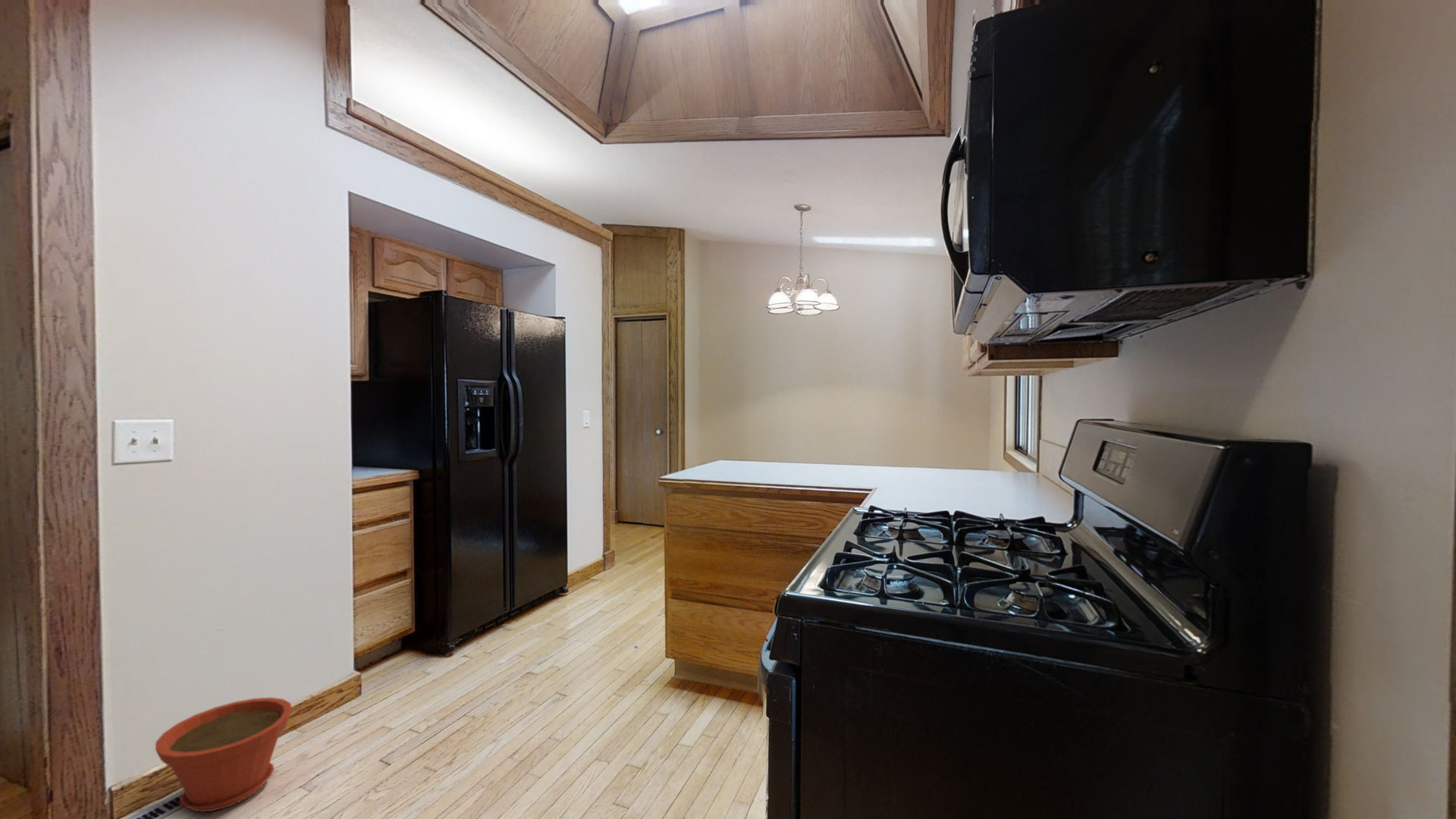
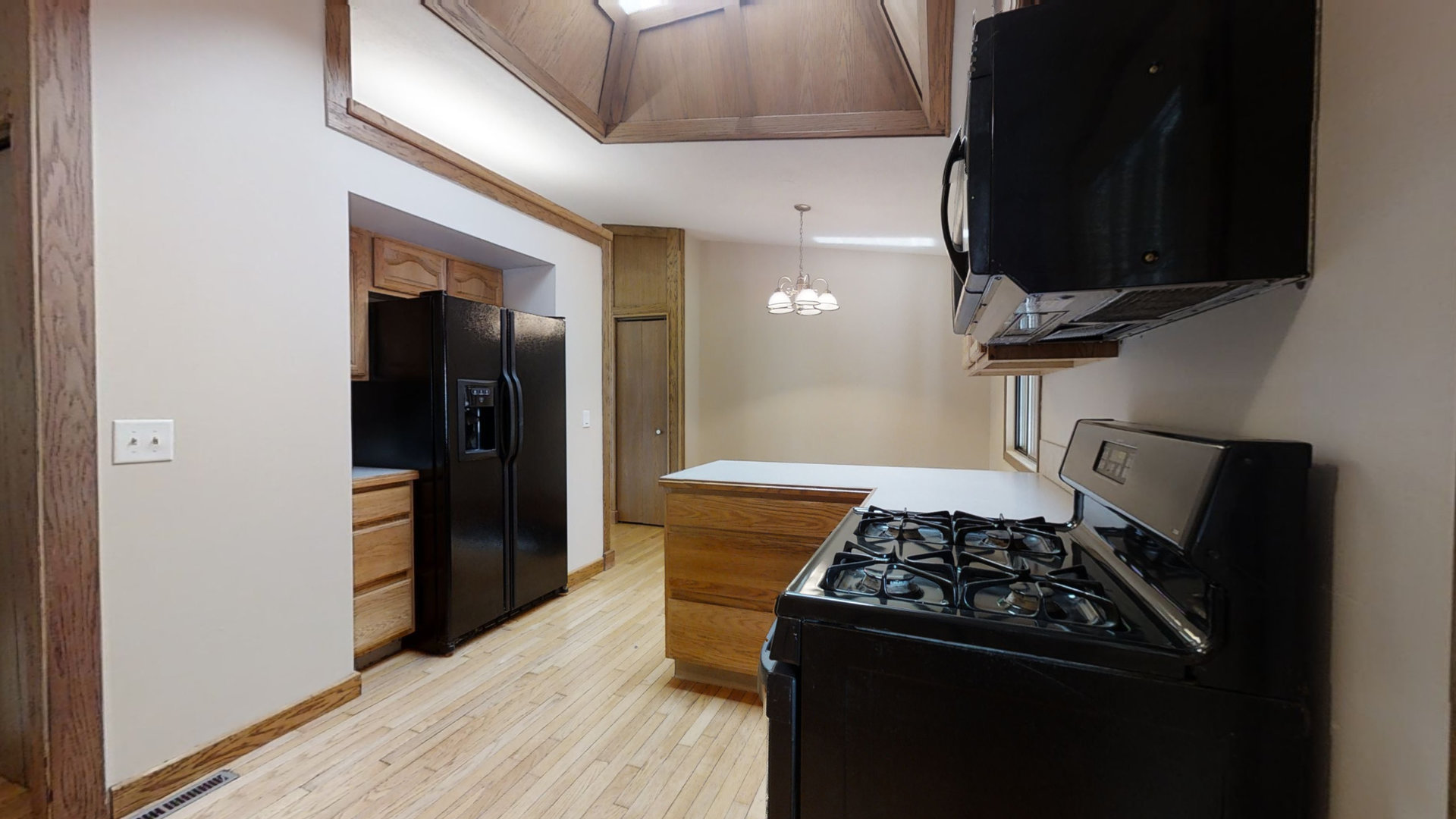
- plant pot (228, 758)
